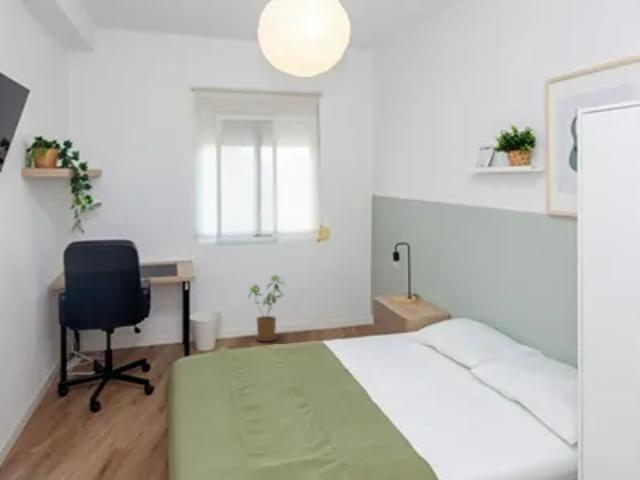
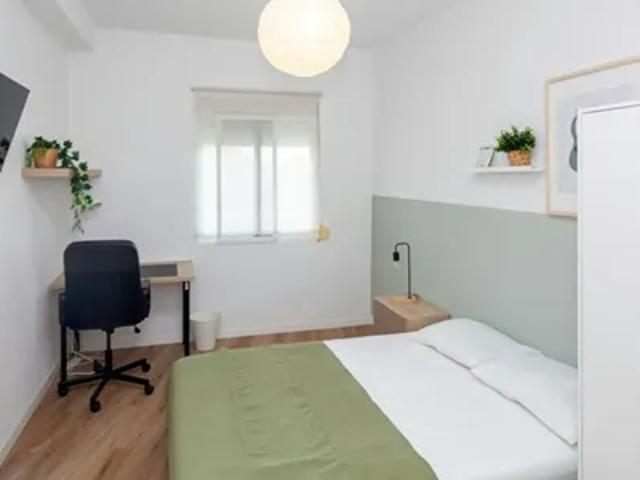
- house plant (268, 307)
